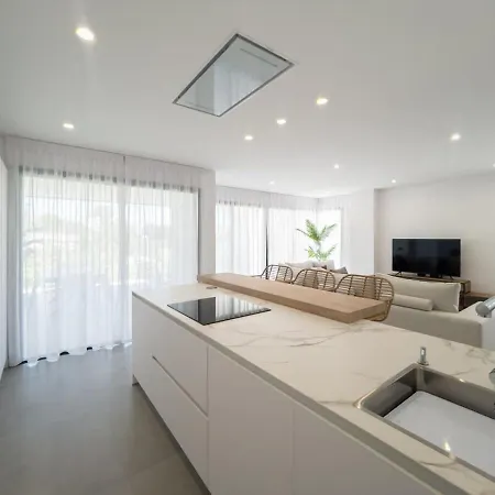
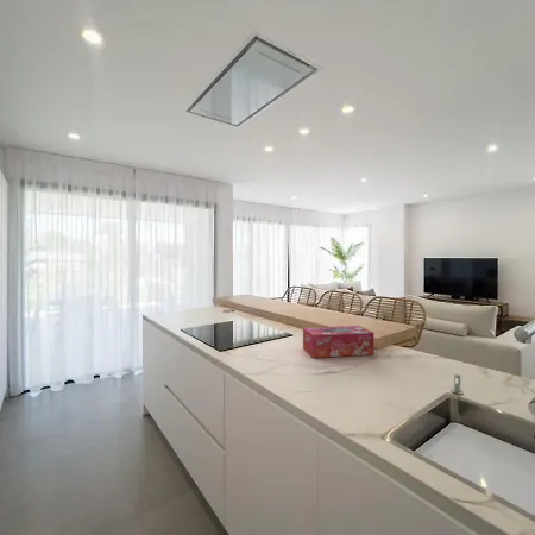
+ tissue box (336, 340)
